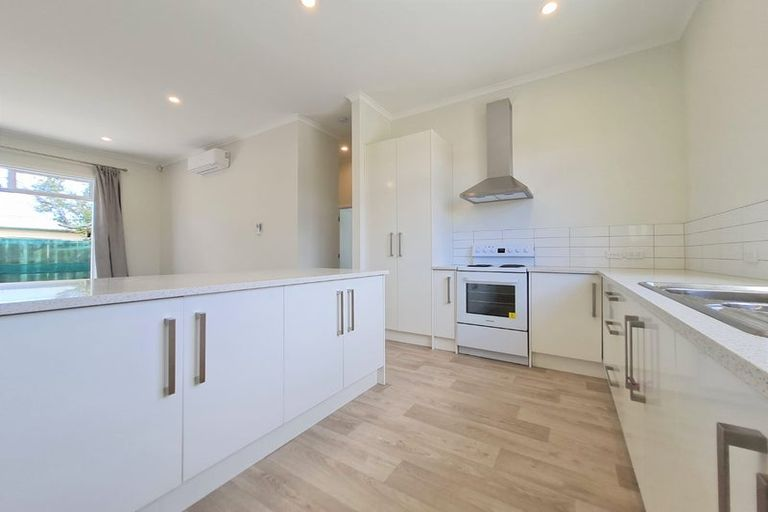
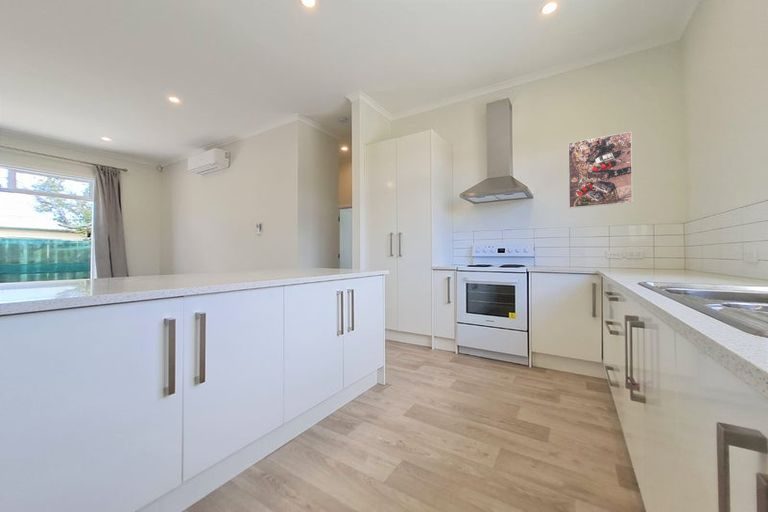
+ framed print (598, 171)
